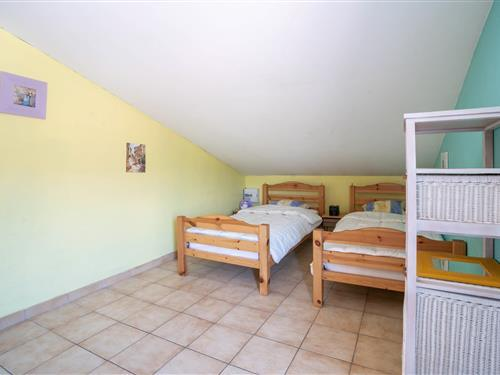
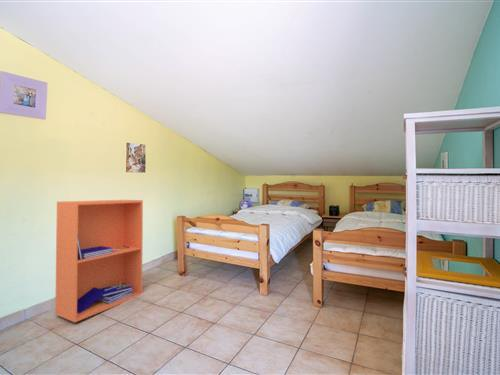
+ bookshelf (102, 252)
